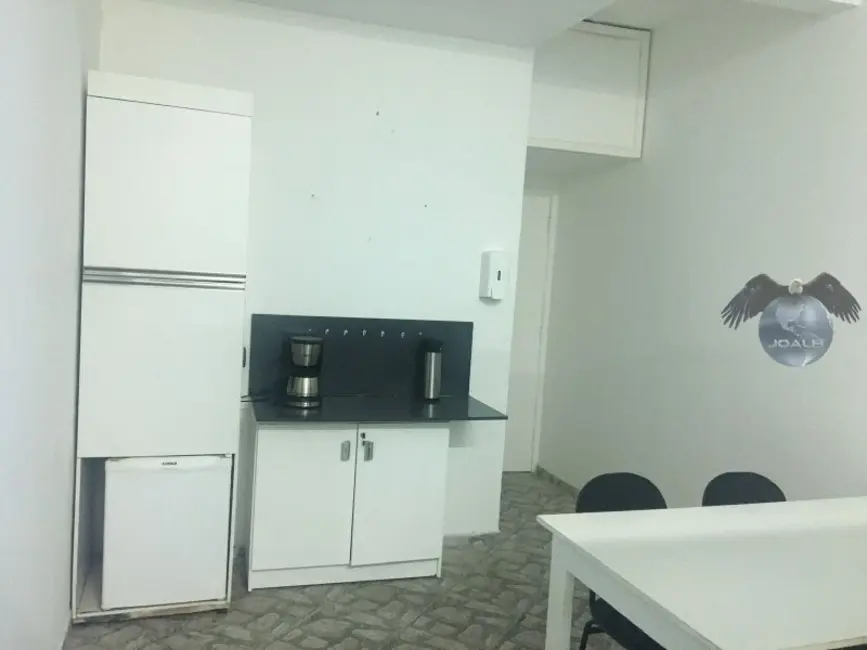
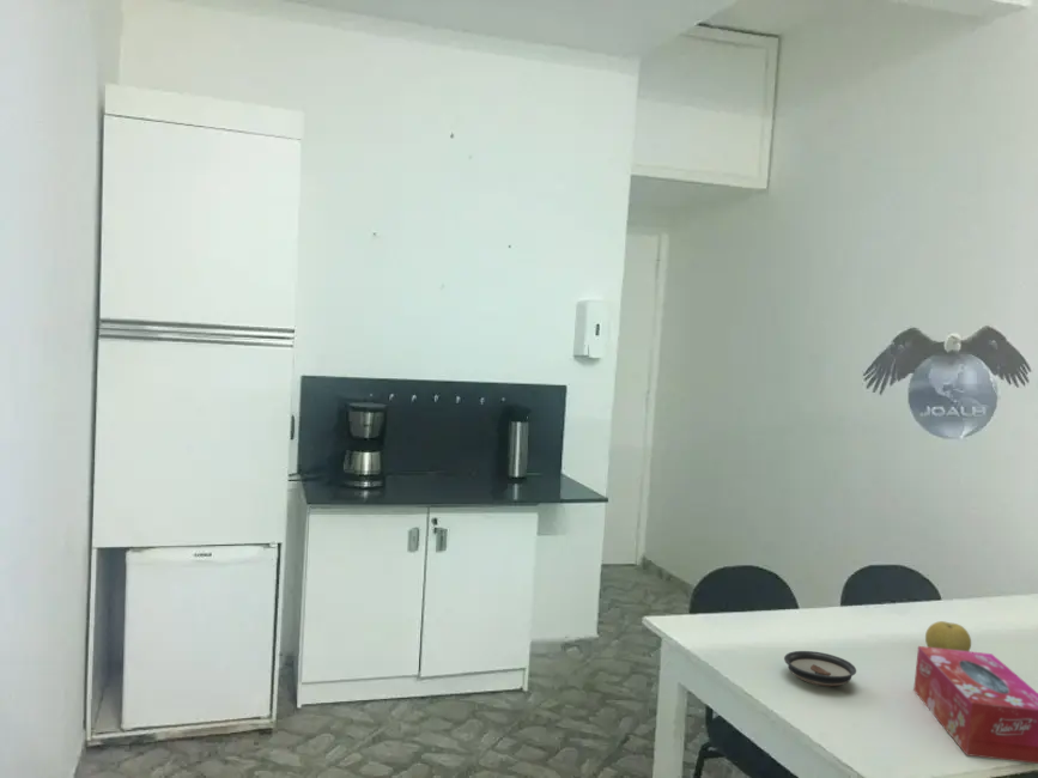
+ saucer (819, 671)
+ tissue box (979, 700)
+ fruit (947, 639)
